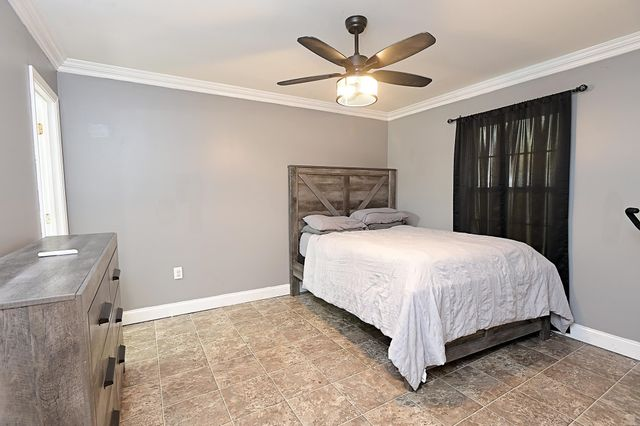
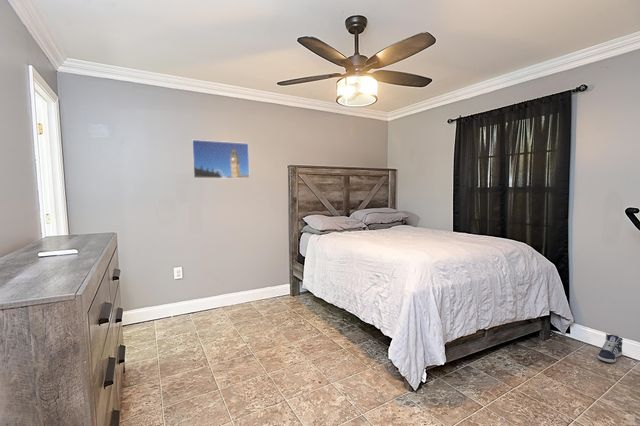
+ sneaker (610, 347)
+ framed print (221, 160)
